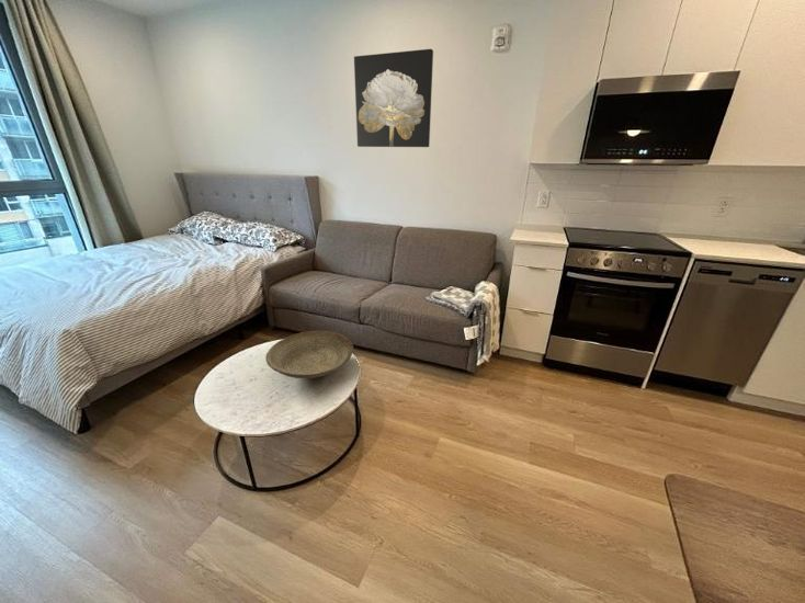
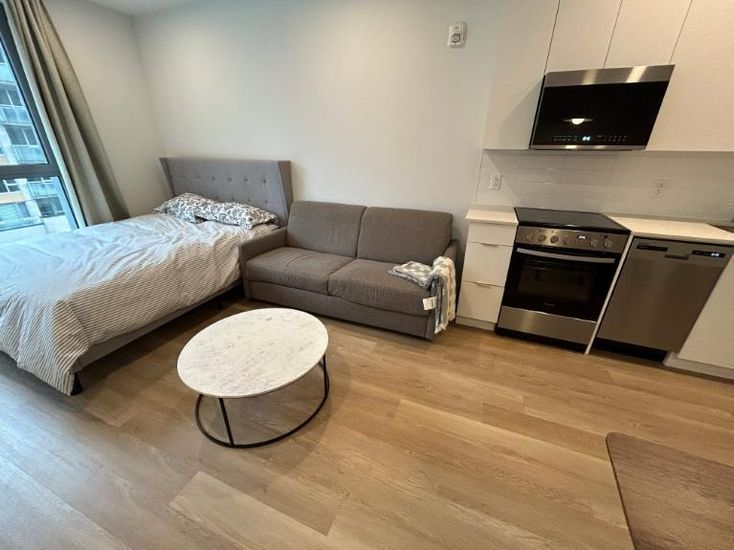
- decorative bowl (311, 359)
- wall art (392, 102)
